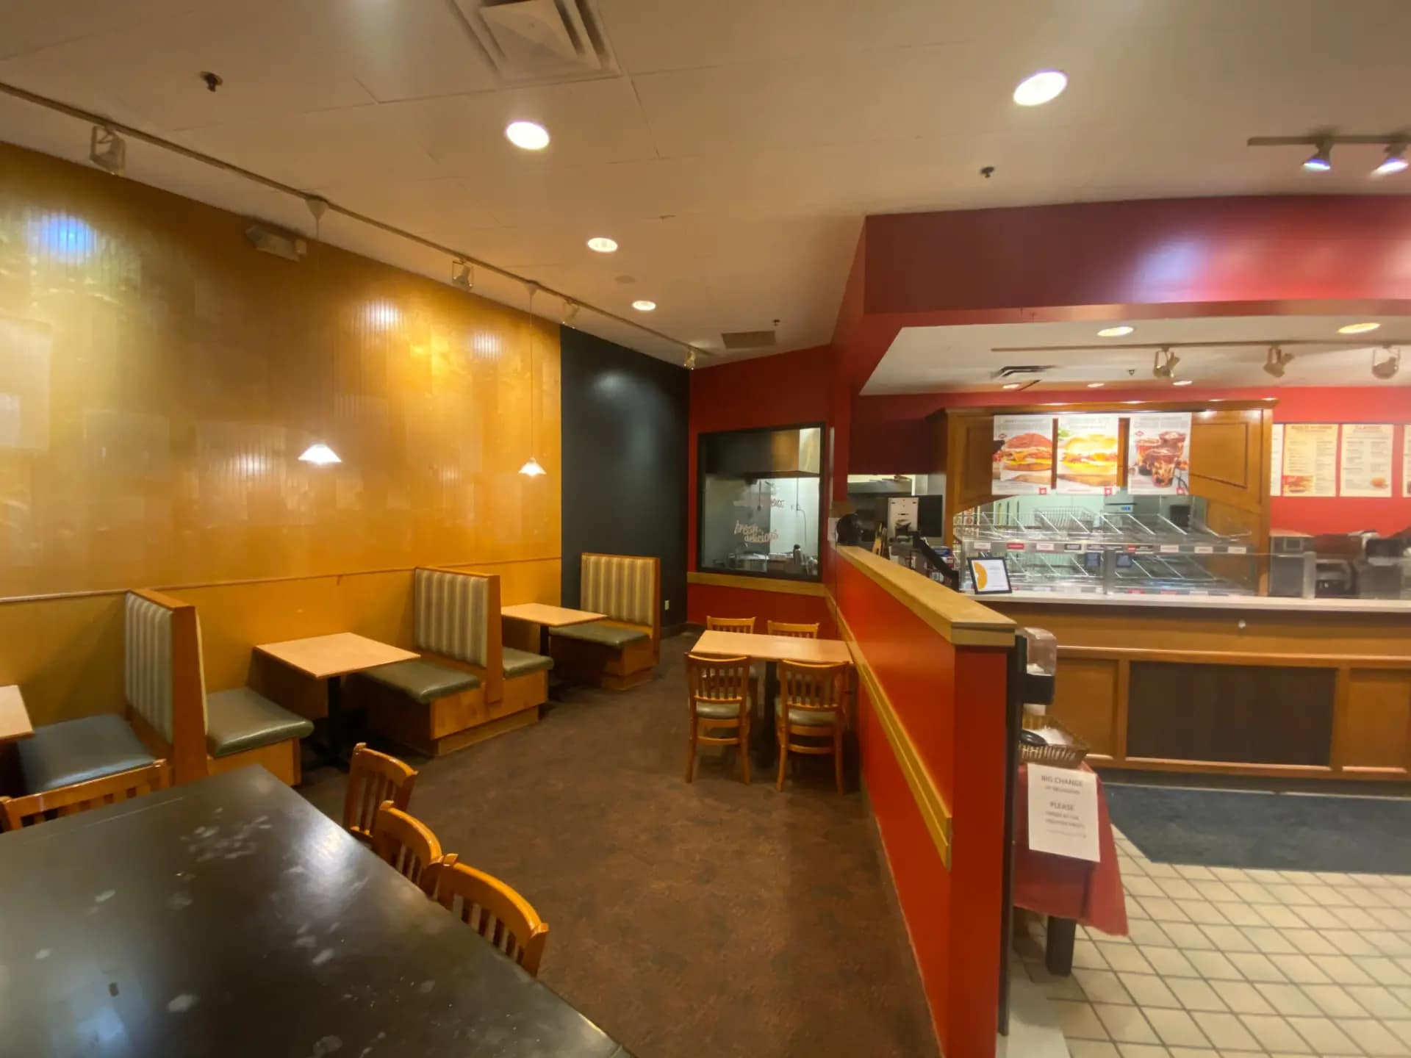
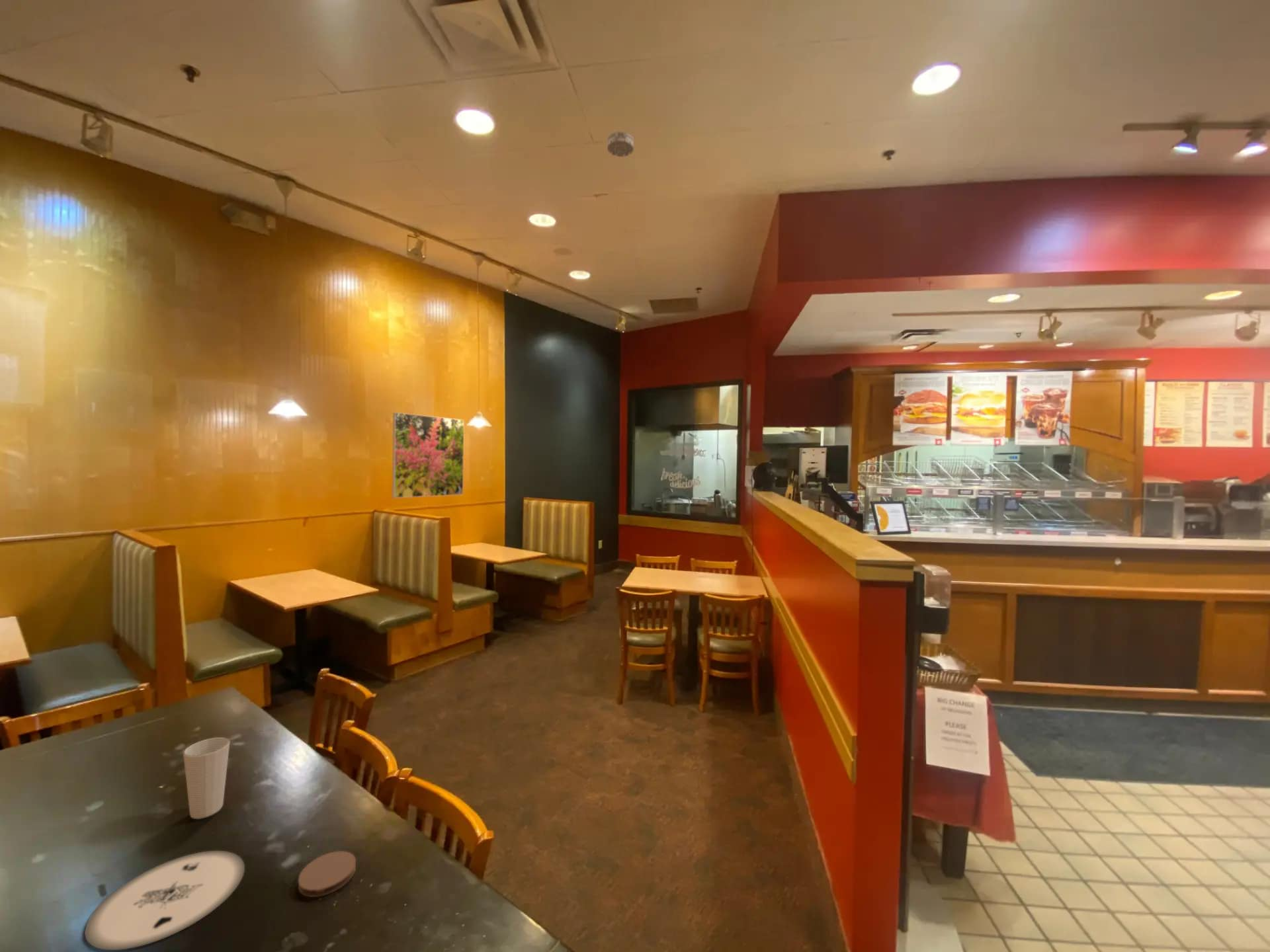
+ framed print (430, 456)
+ smoke detector (620, 143)
+ cup (206, 778)
+ plate (171, 893)
+ coaster (327, 873)
